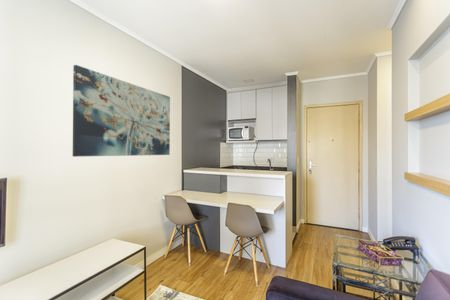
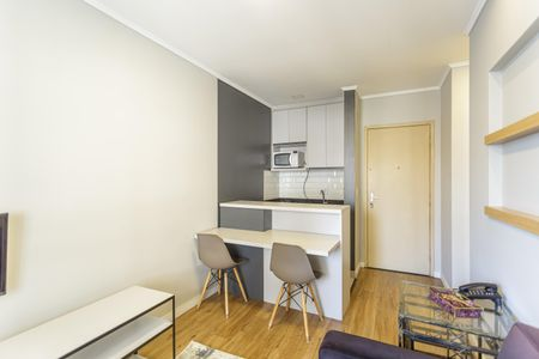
- wall art (132, 120)
